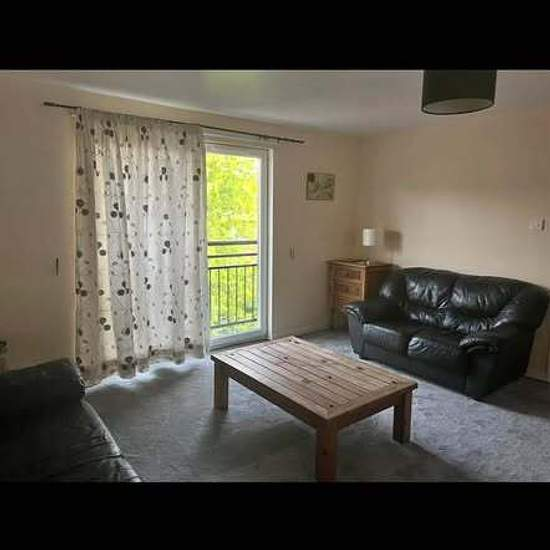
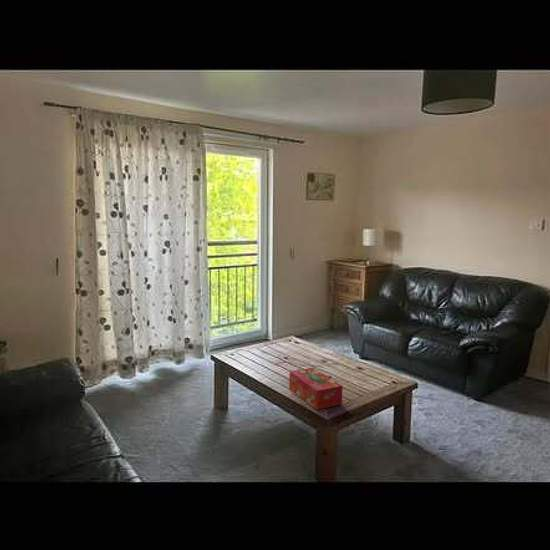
+ tissue box (314, 387)
